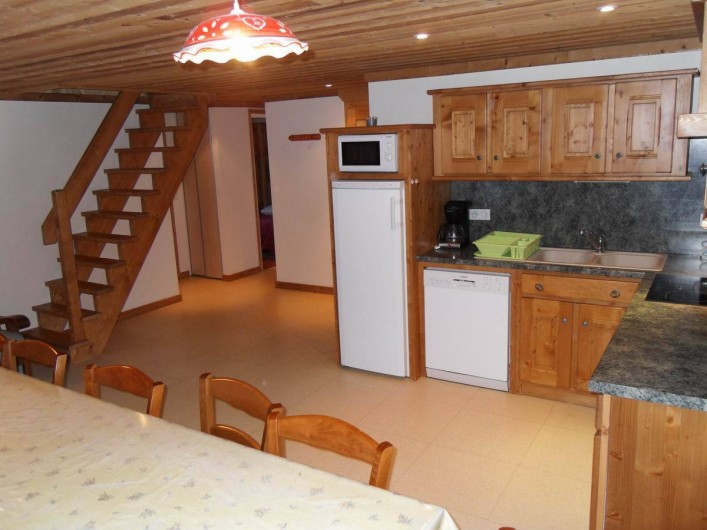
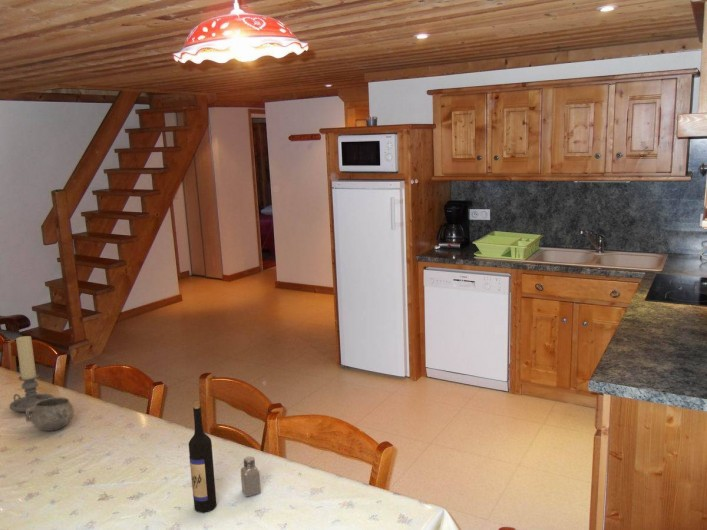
+ candle holder (25, 371)
+ saltshaker (250, 475)
+ wine bottle (200, 454)
+ decorative bowl (50, 415)
